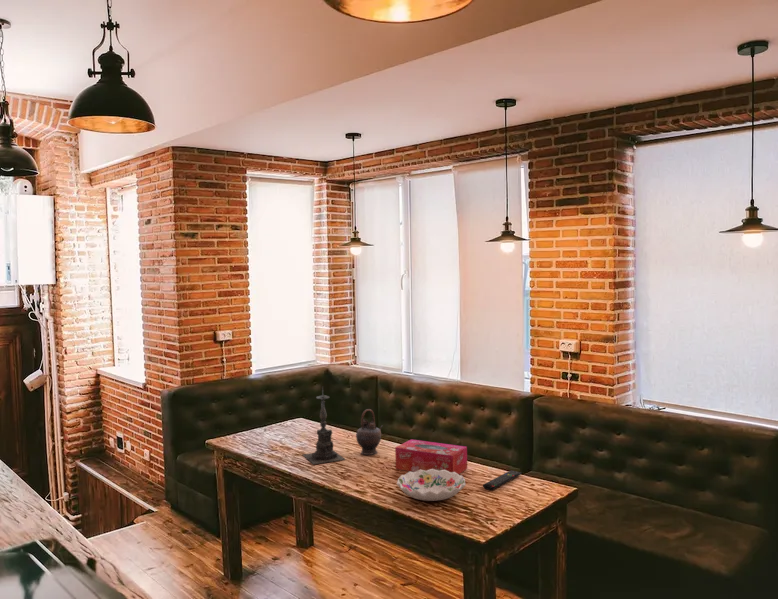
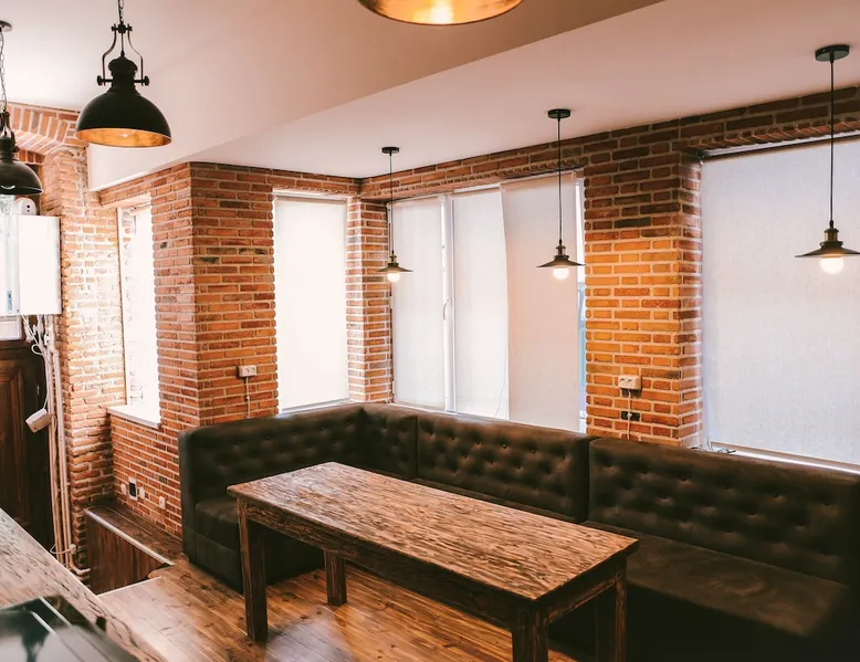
- candle holder (322, 421)
- remote control (502, 480)
- decorative bowl (431, 487)
- teapot (370, 430)
- tissue box (431, 457)
